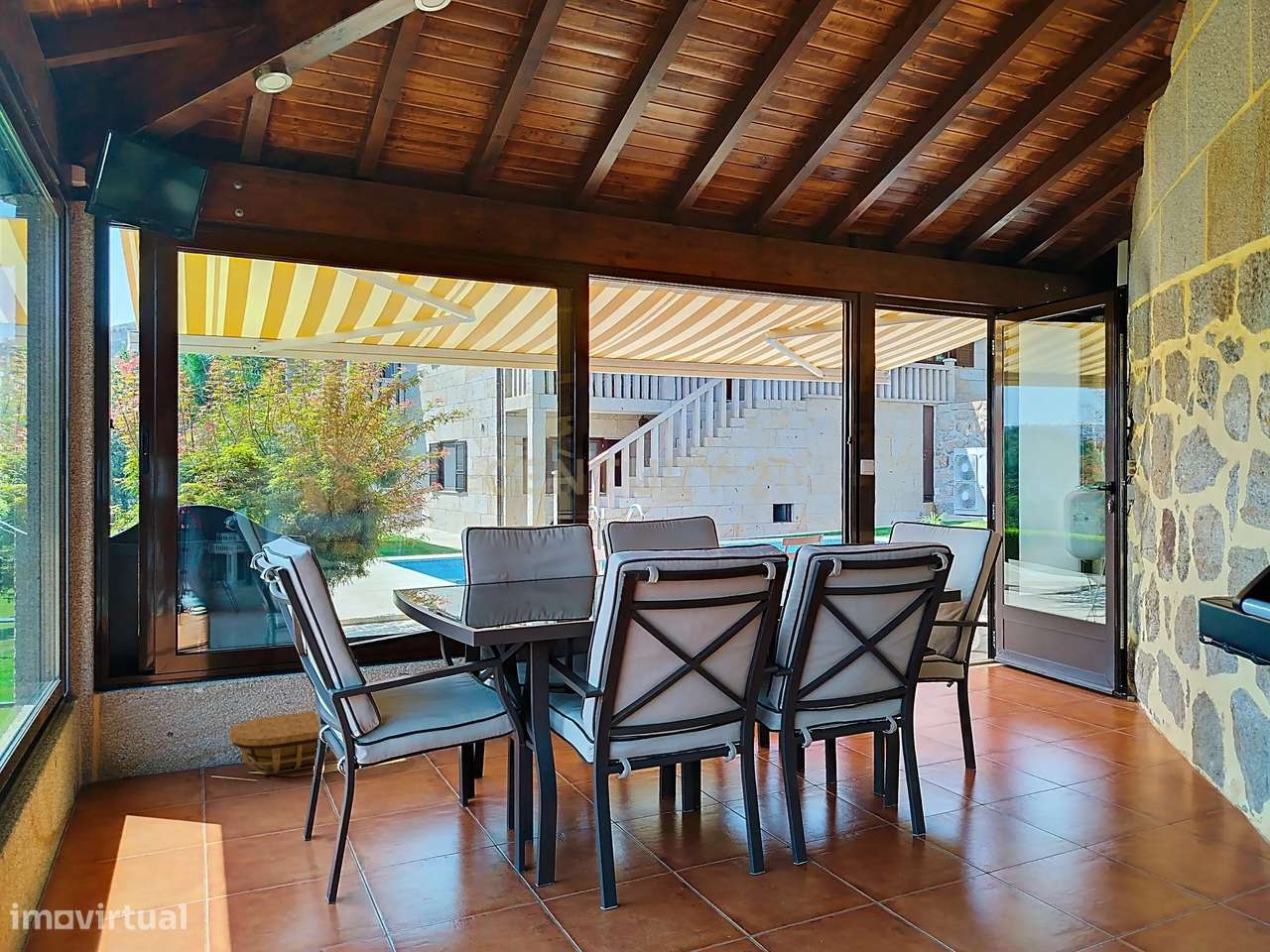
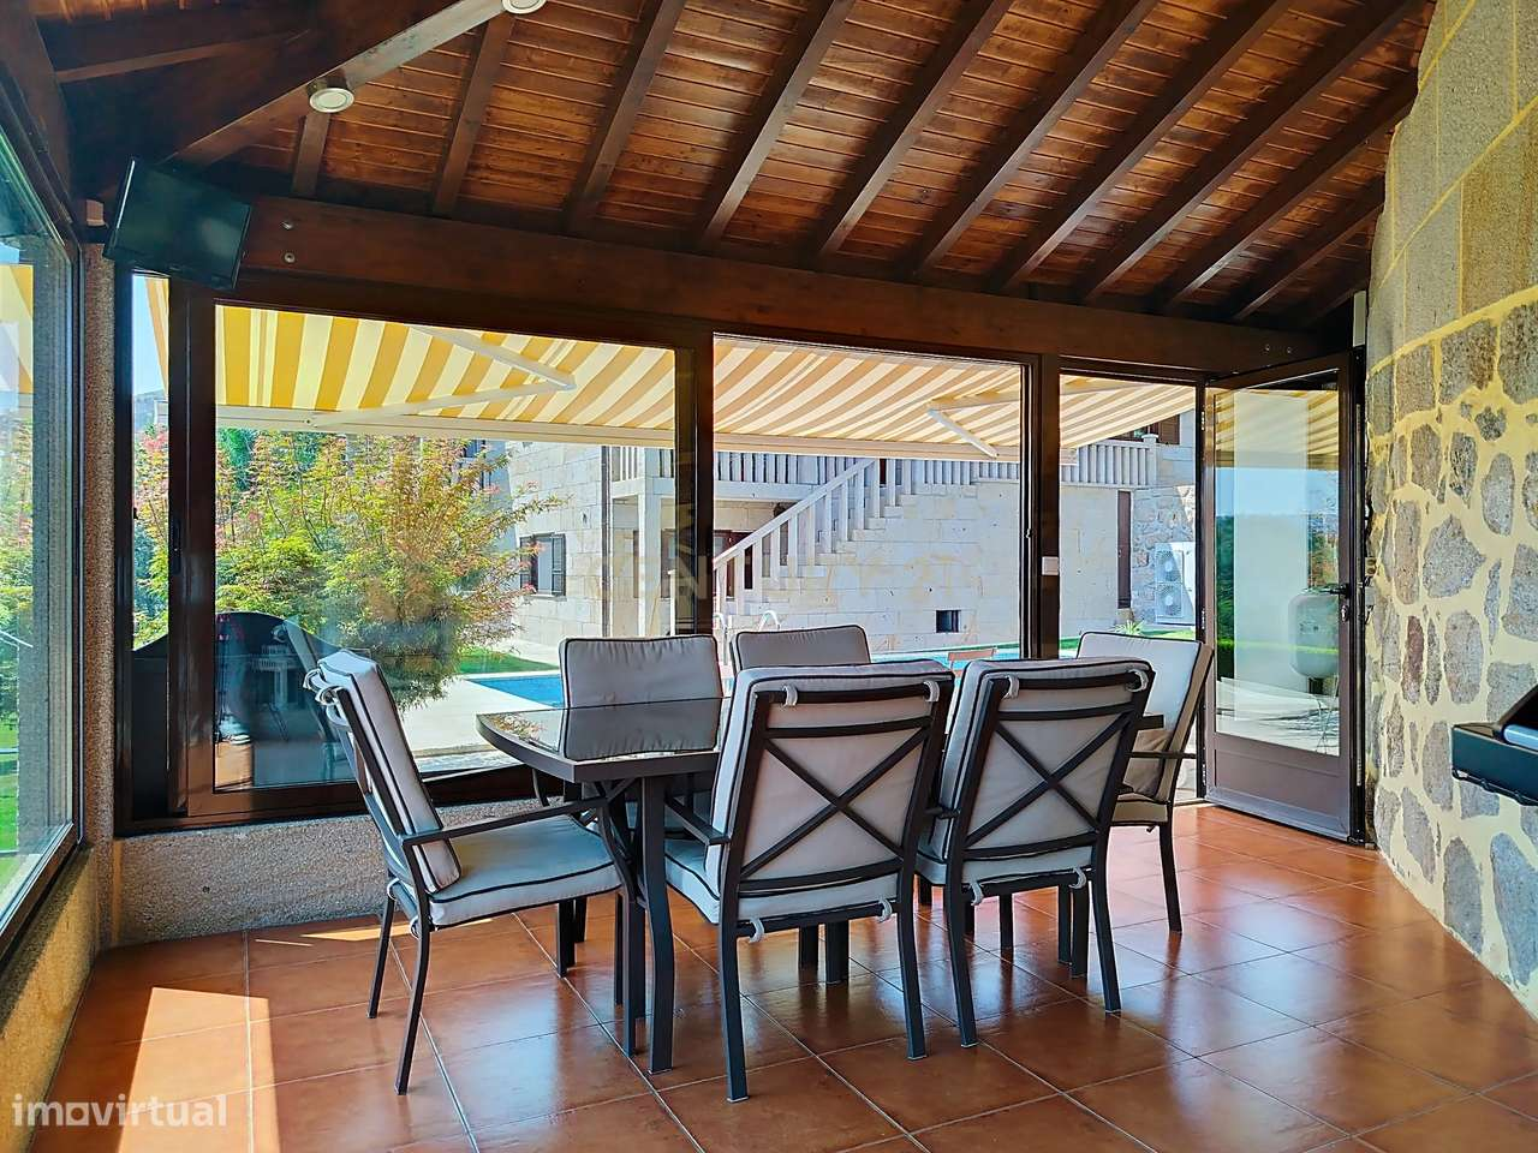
- basket (294, 746)
